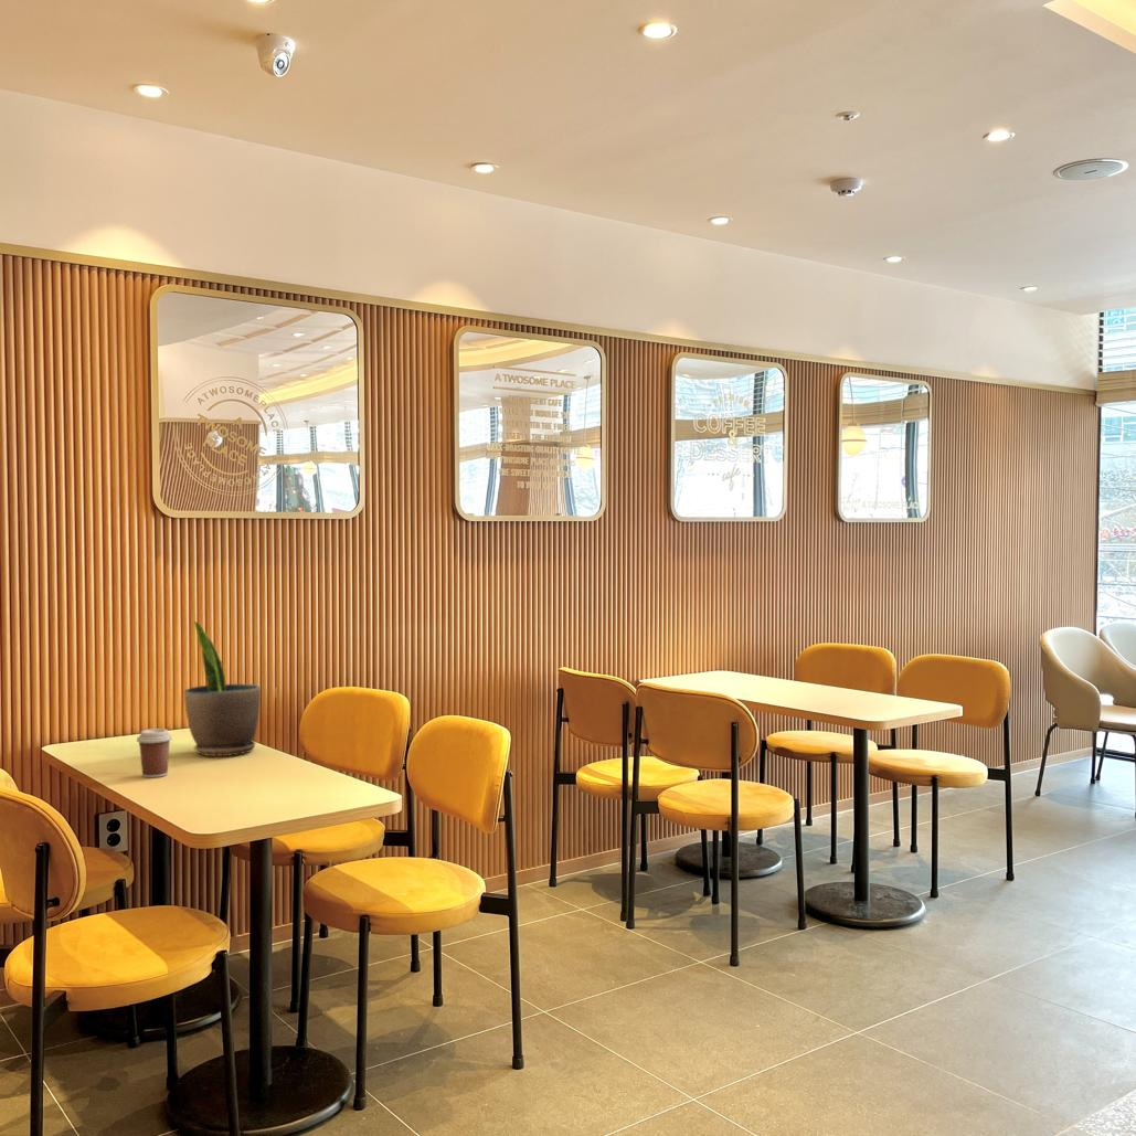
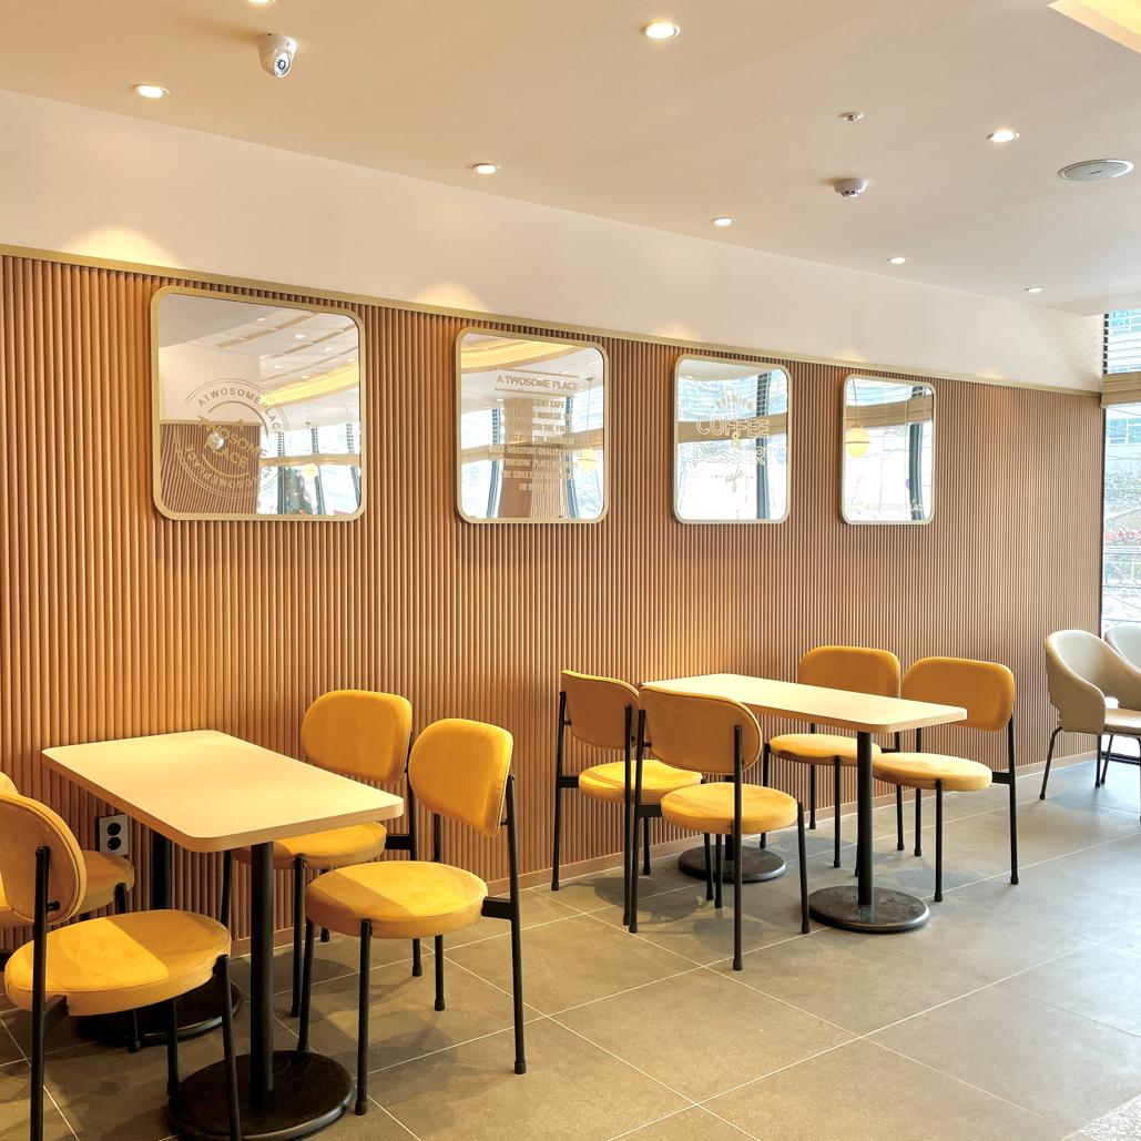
- coffee cup (155, 753)
- potted plant (222, 684)
